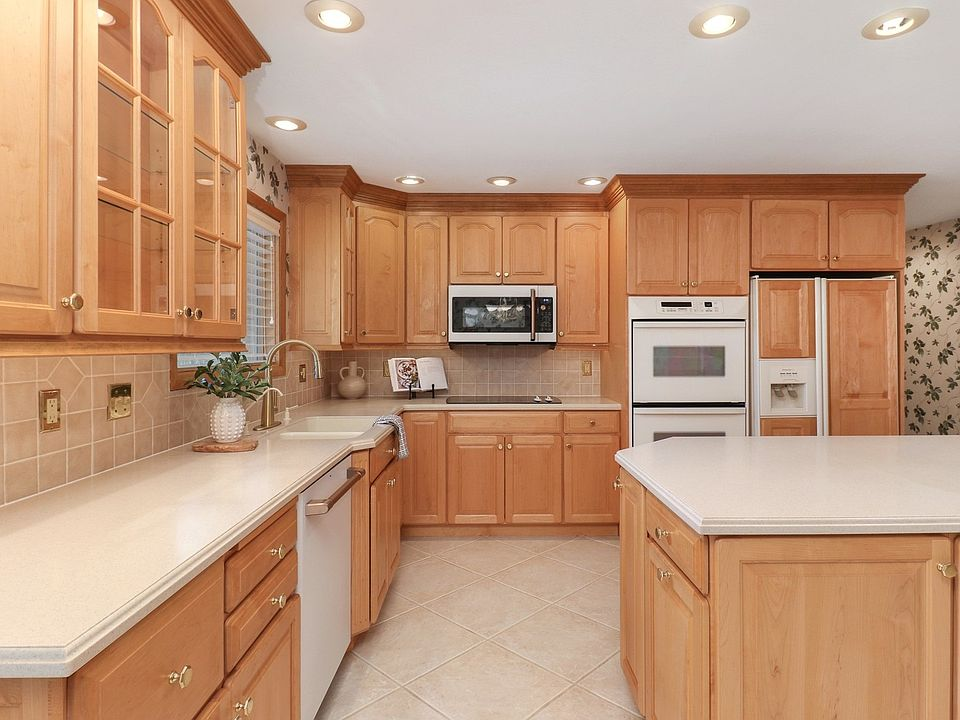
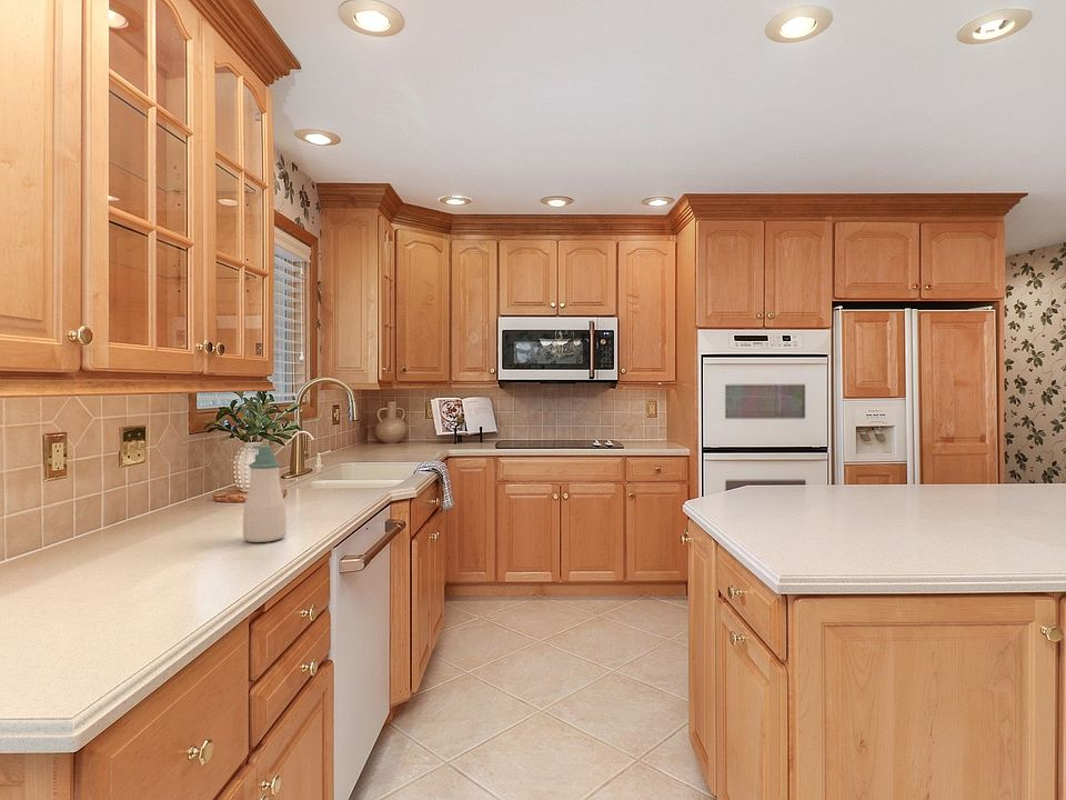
+ soap bottle (264, 492)
